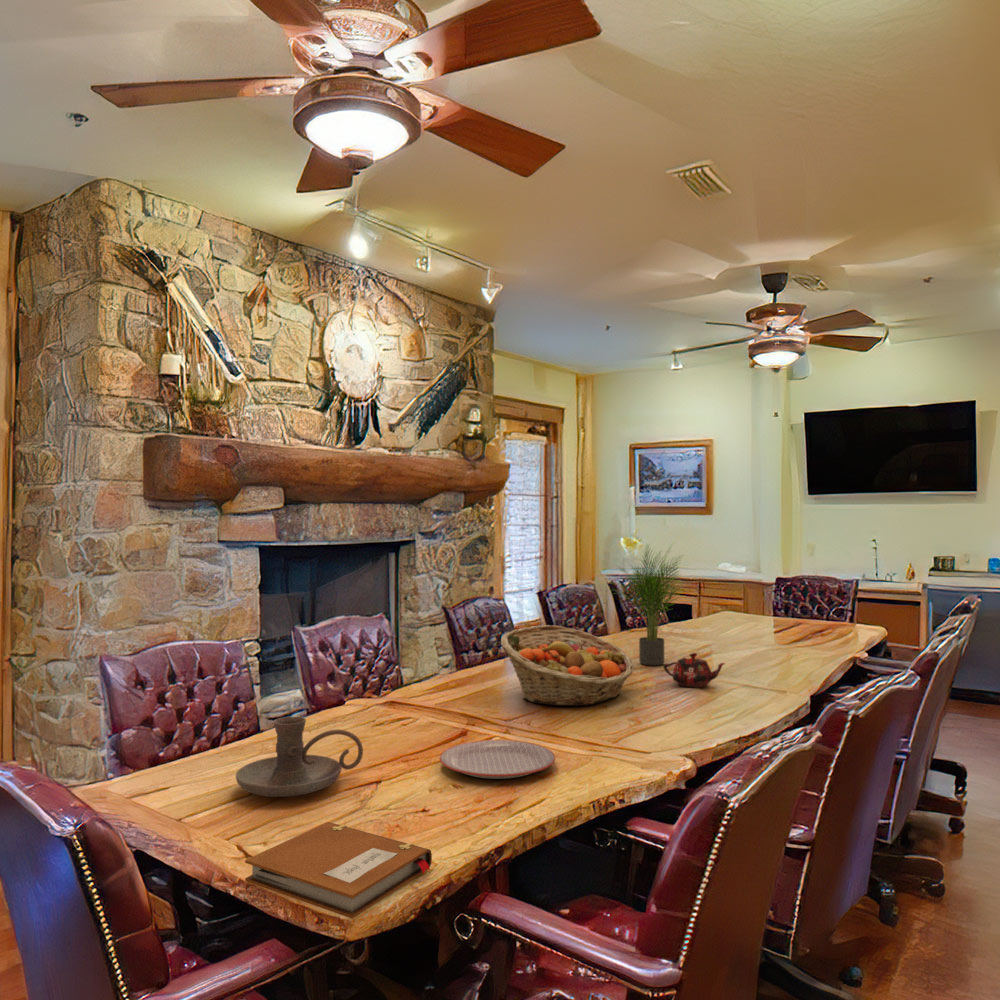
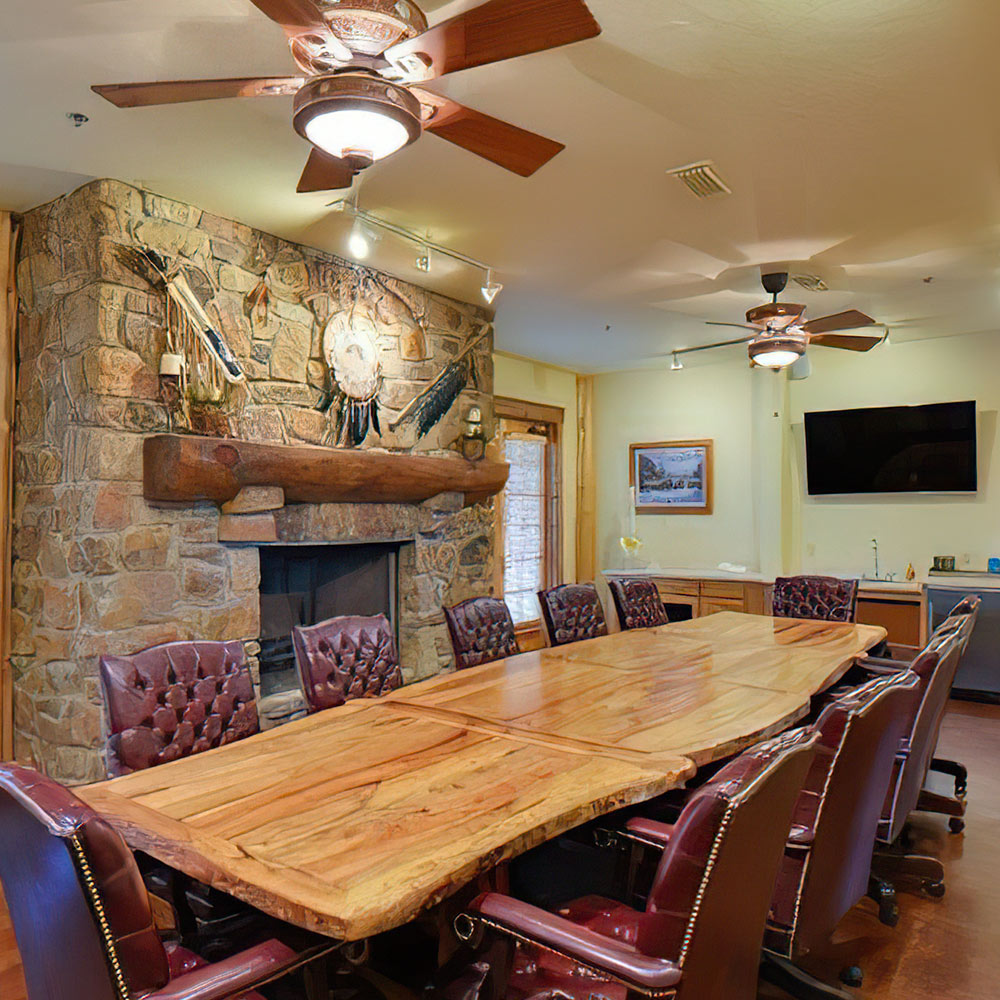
- fruit basket (567, 663)
- plate (497, 760)
- teapot (694, 668)
- candle holder (301, 752)
- notebook (343, 864)
- potted plant (645, 601)
